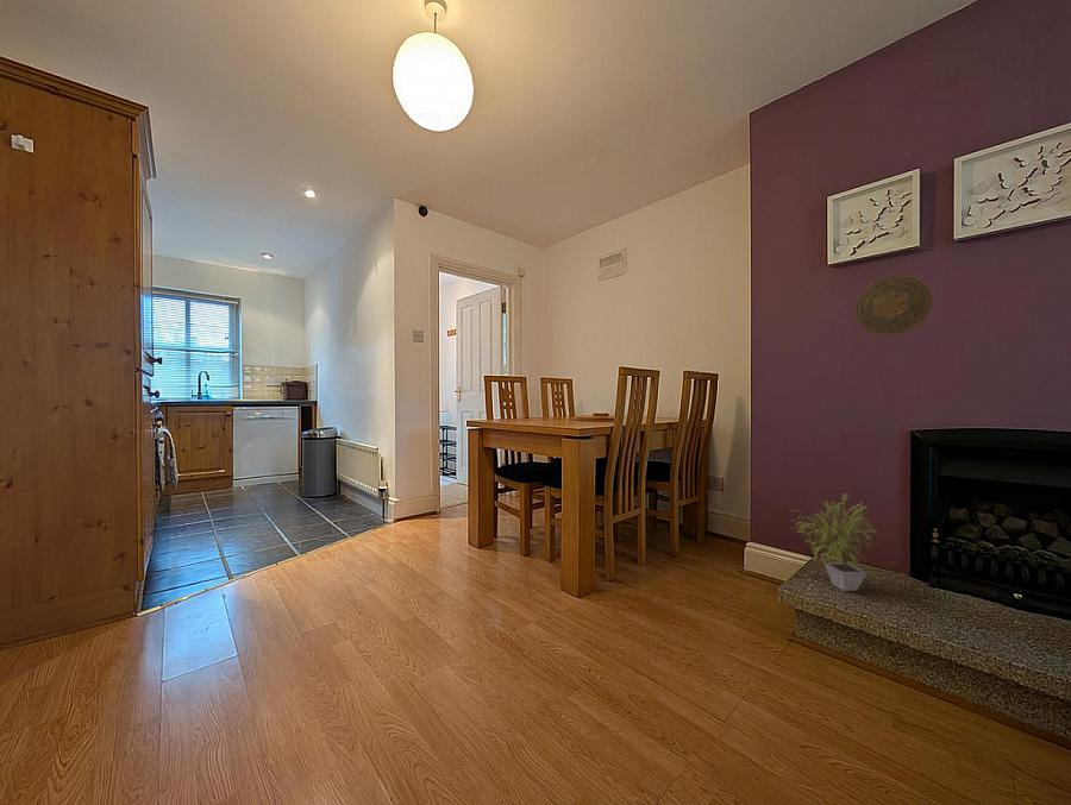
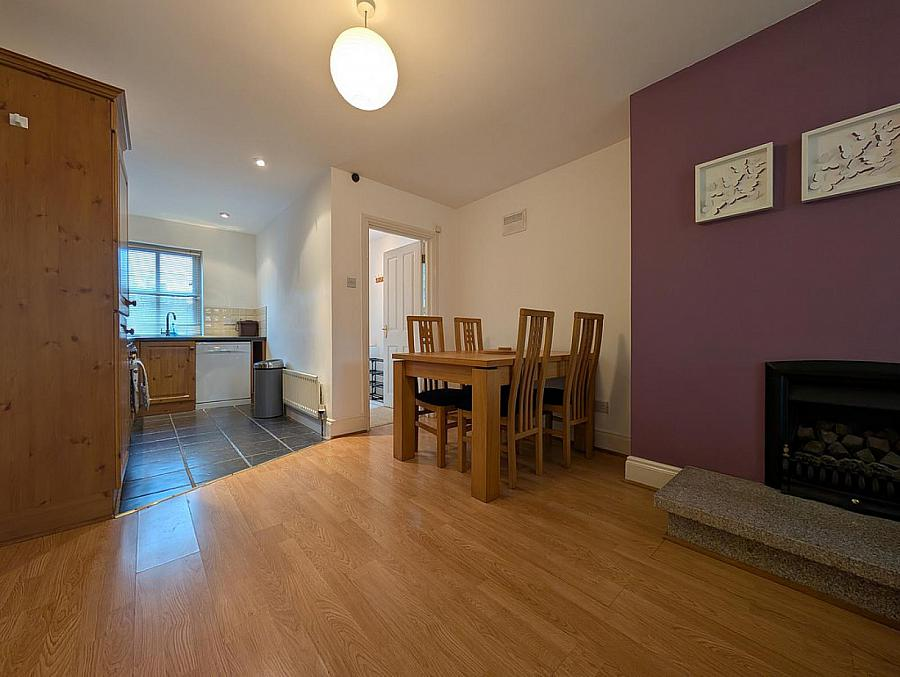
- potted plant (835, 539)
- decorative plate (890, 304)
